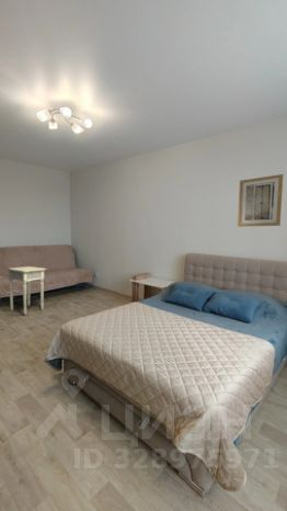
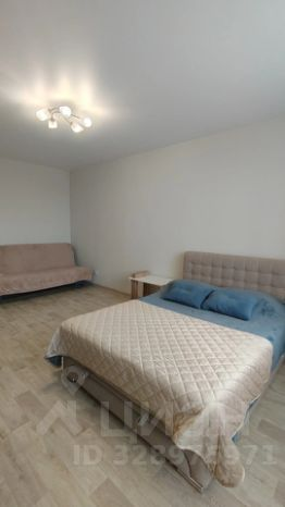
- wall art (259, 202)
- side table (27, 288)
